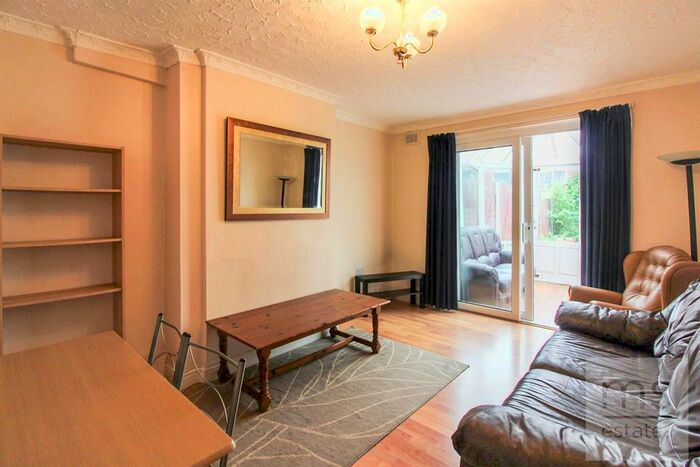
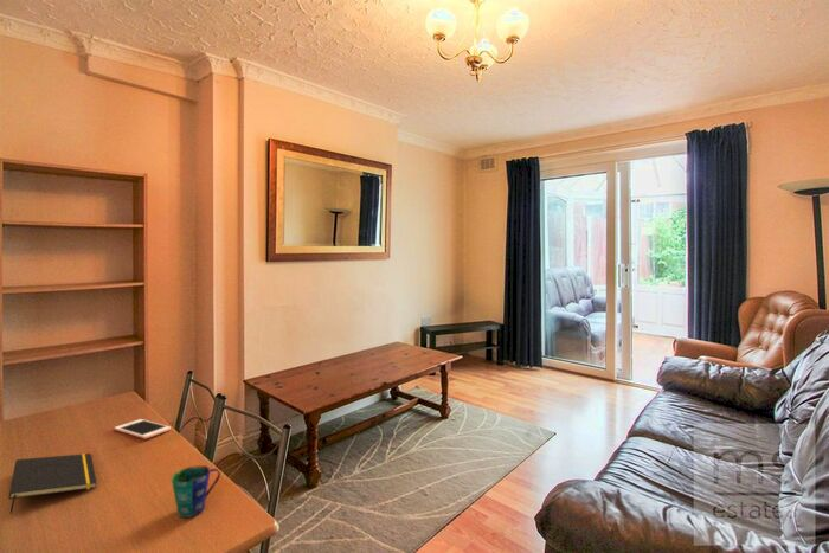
+ cell phone (142, 427)
+ cup (197, 489)
+ notepad (54, 472)
